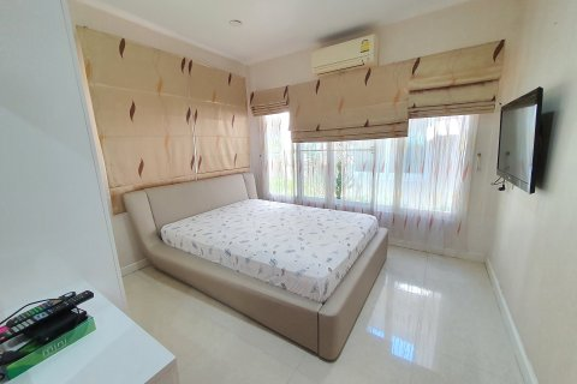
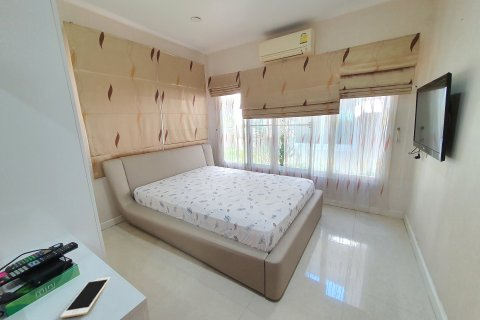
+ cell phone (88, 295)
